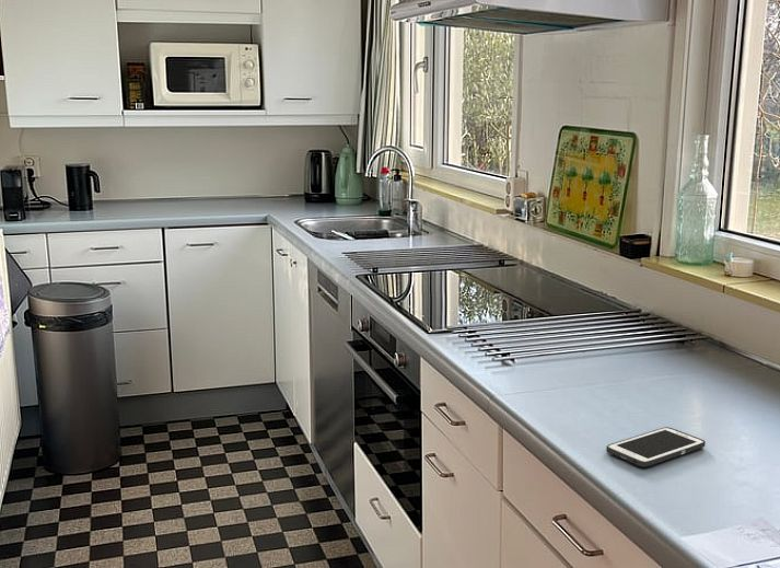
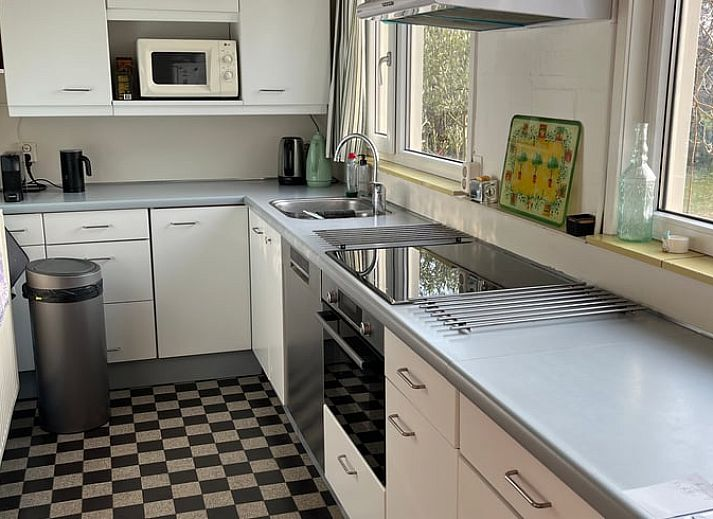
- cell phone (655, 447)
